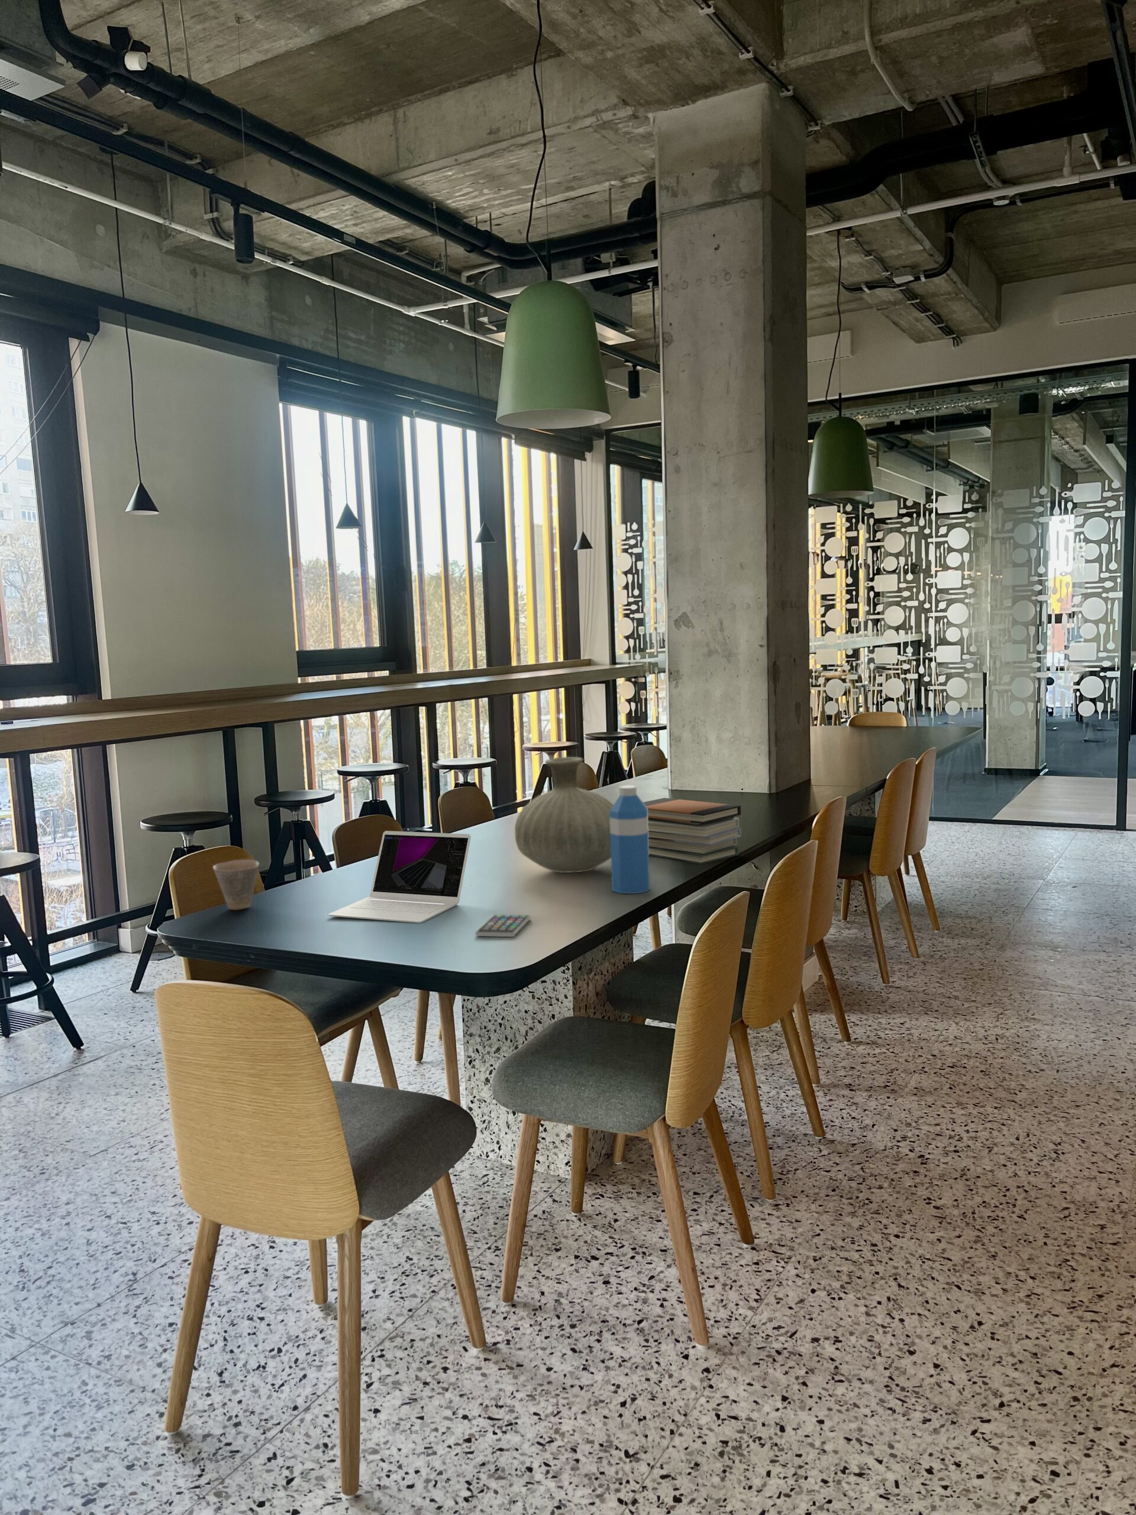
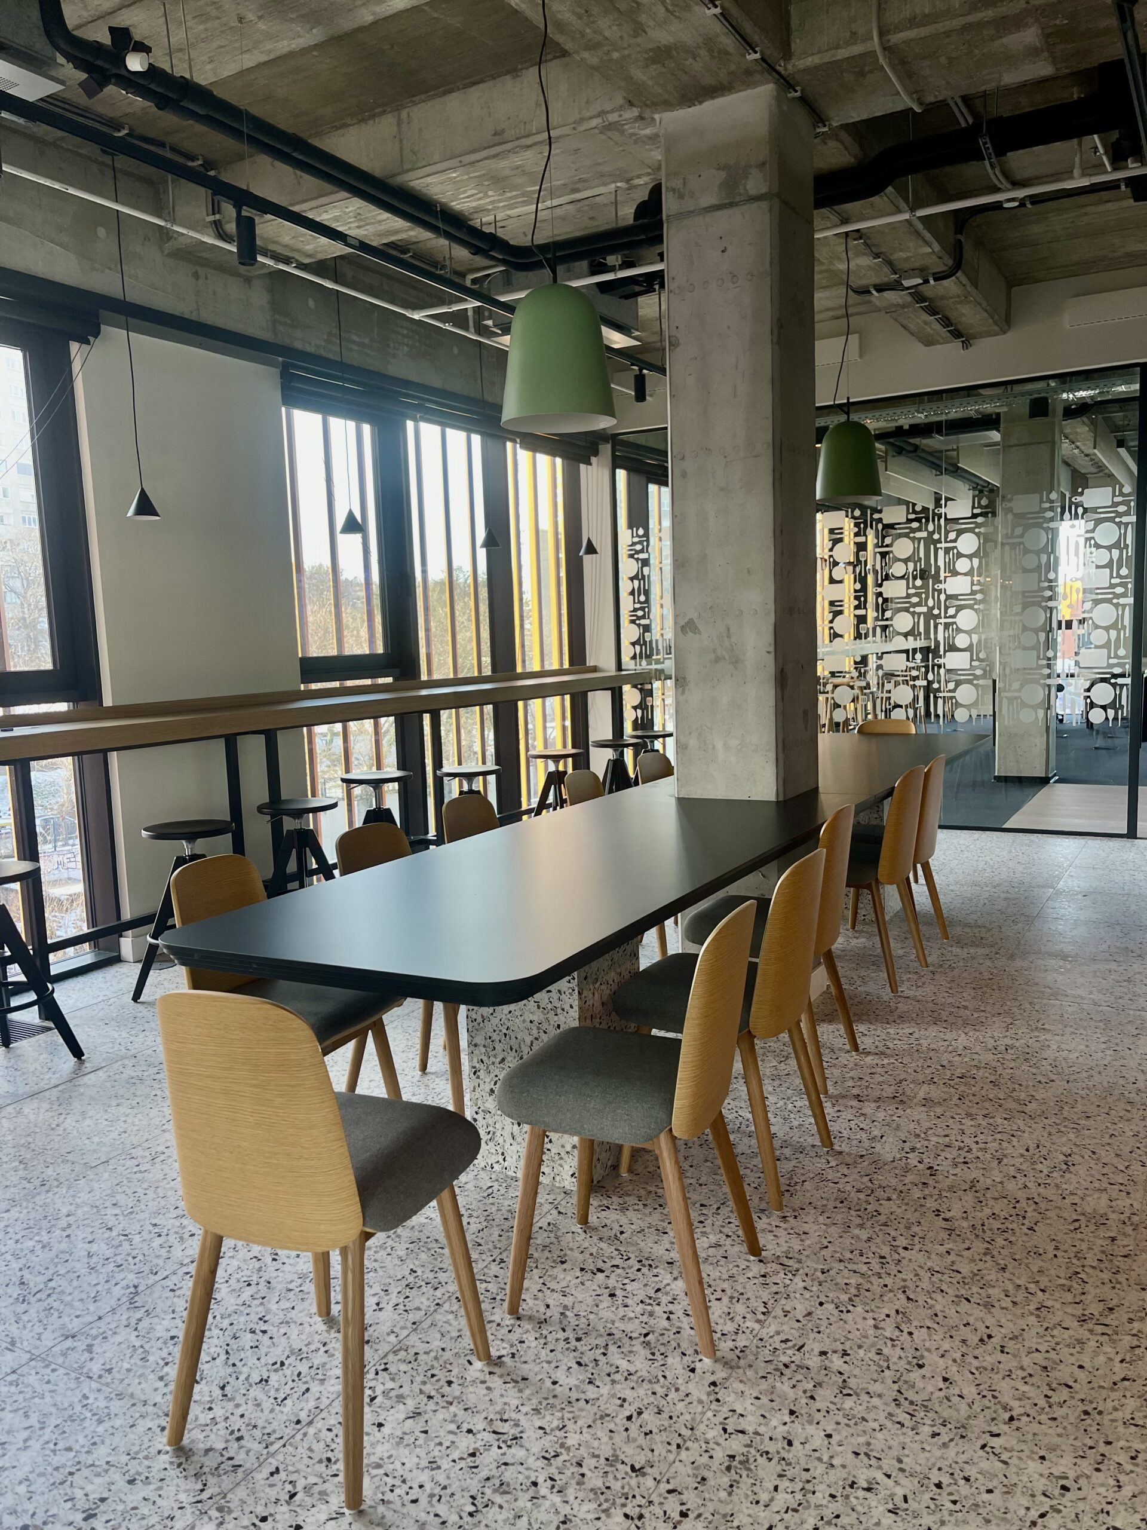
- cup (237, 886)
- water bottle (629, 837)
- smartphone (504, 925)
- book stack (685, 830)
- laptop (401, 871)
- vase (569, 815)
